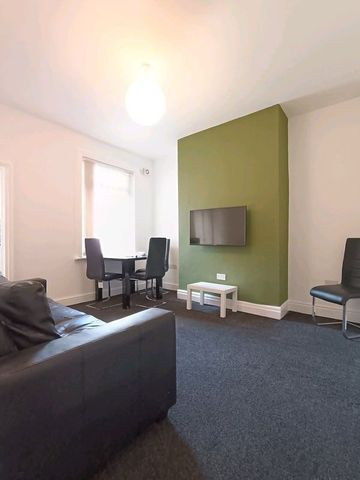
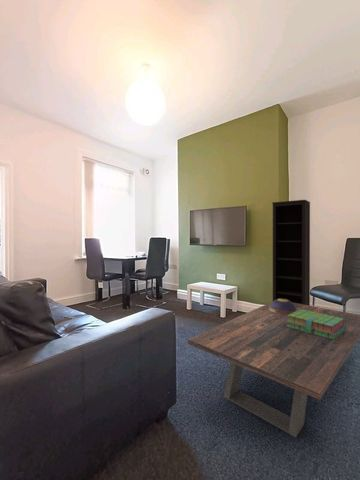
+ bookcase (291, 263)
+ decorative bowl (282, 304)
+ stack of books (315, 322)
+ coffee table (289, 352)
